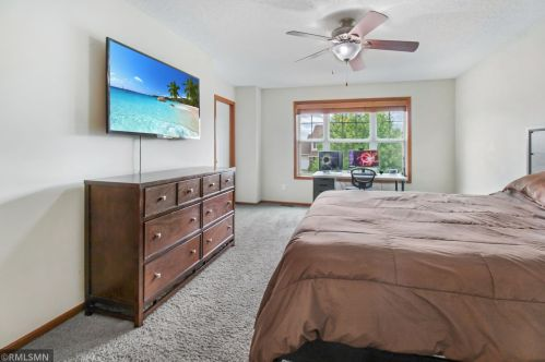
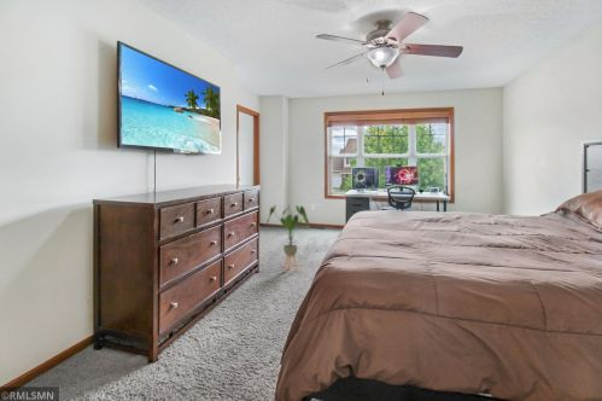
+ house plant (291, 238)
